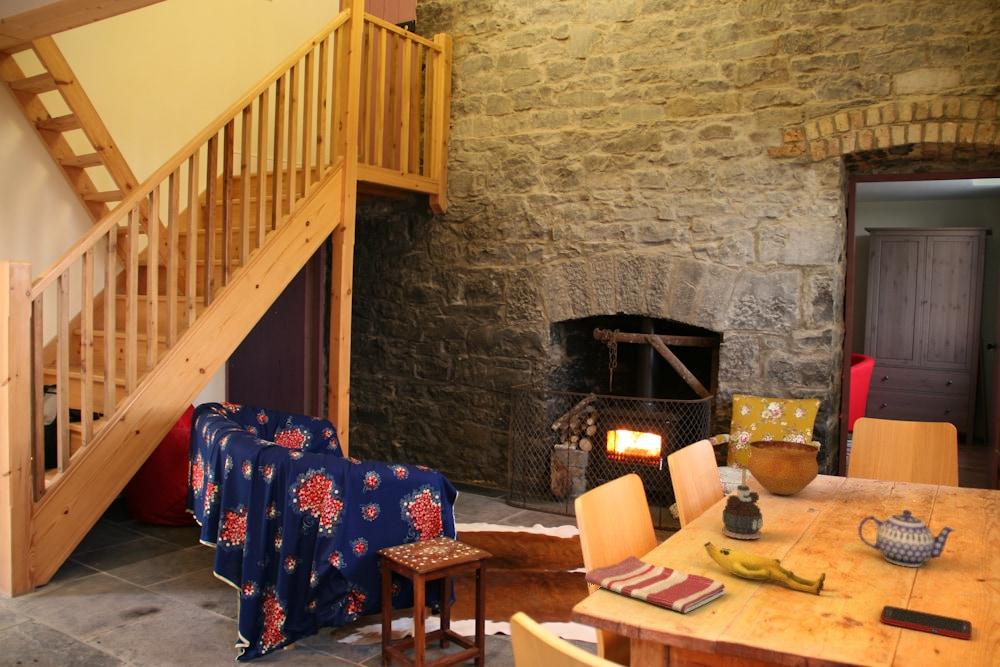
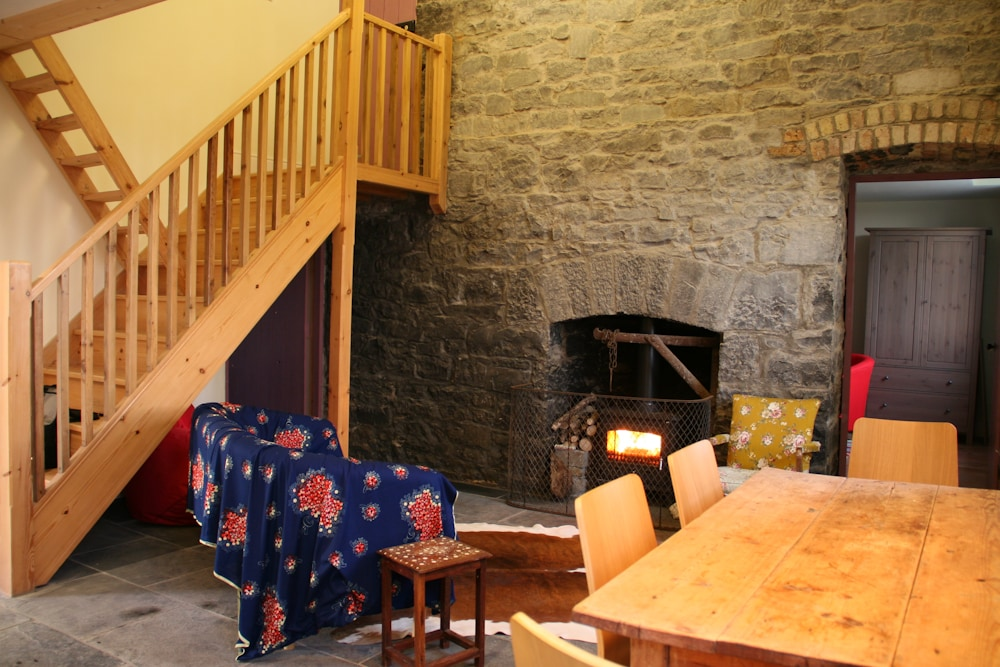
- bowl (782, 470)
- dish towel (654, 582)
- banana (761, 565)
- candle (742, 500)
- teapot (905, 535)
- cell phone (925, 622)
